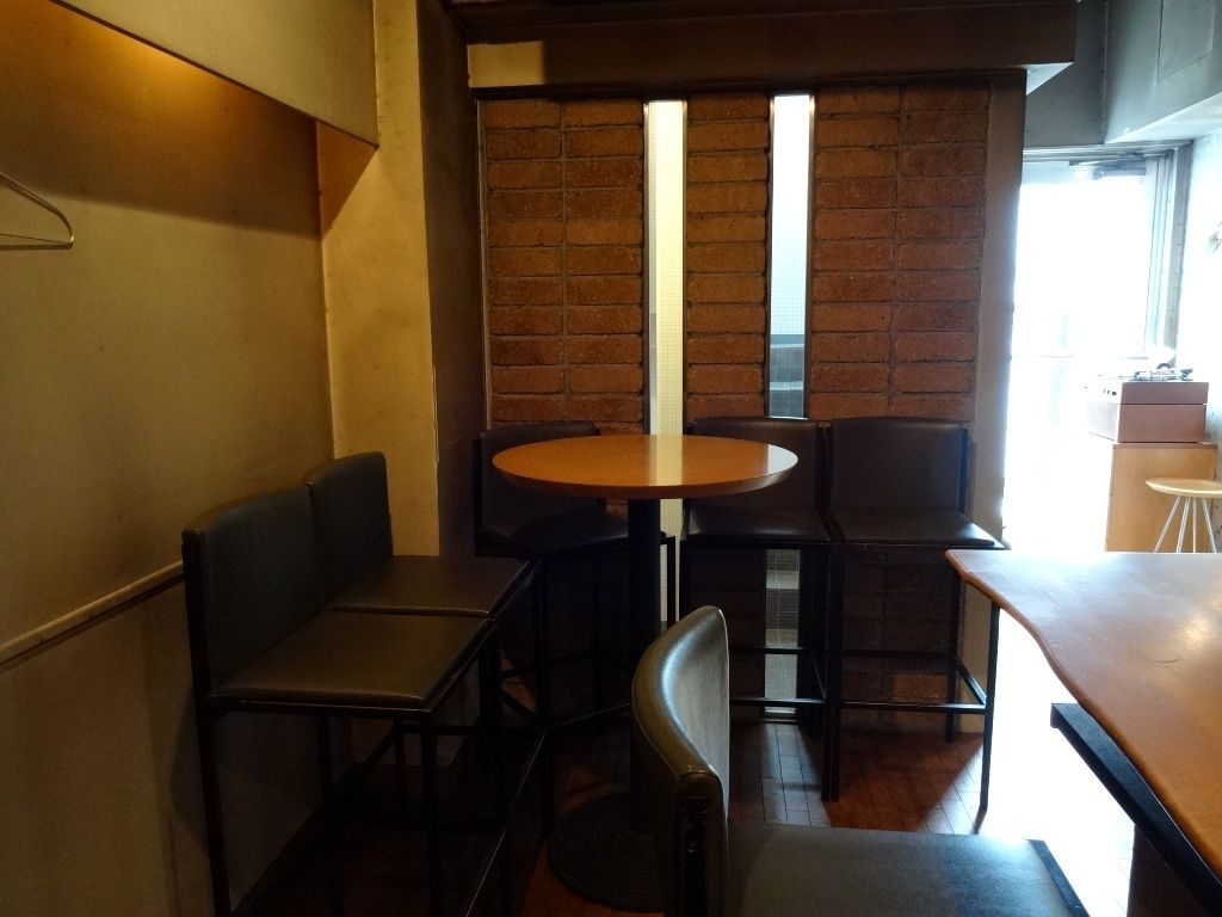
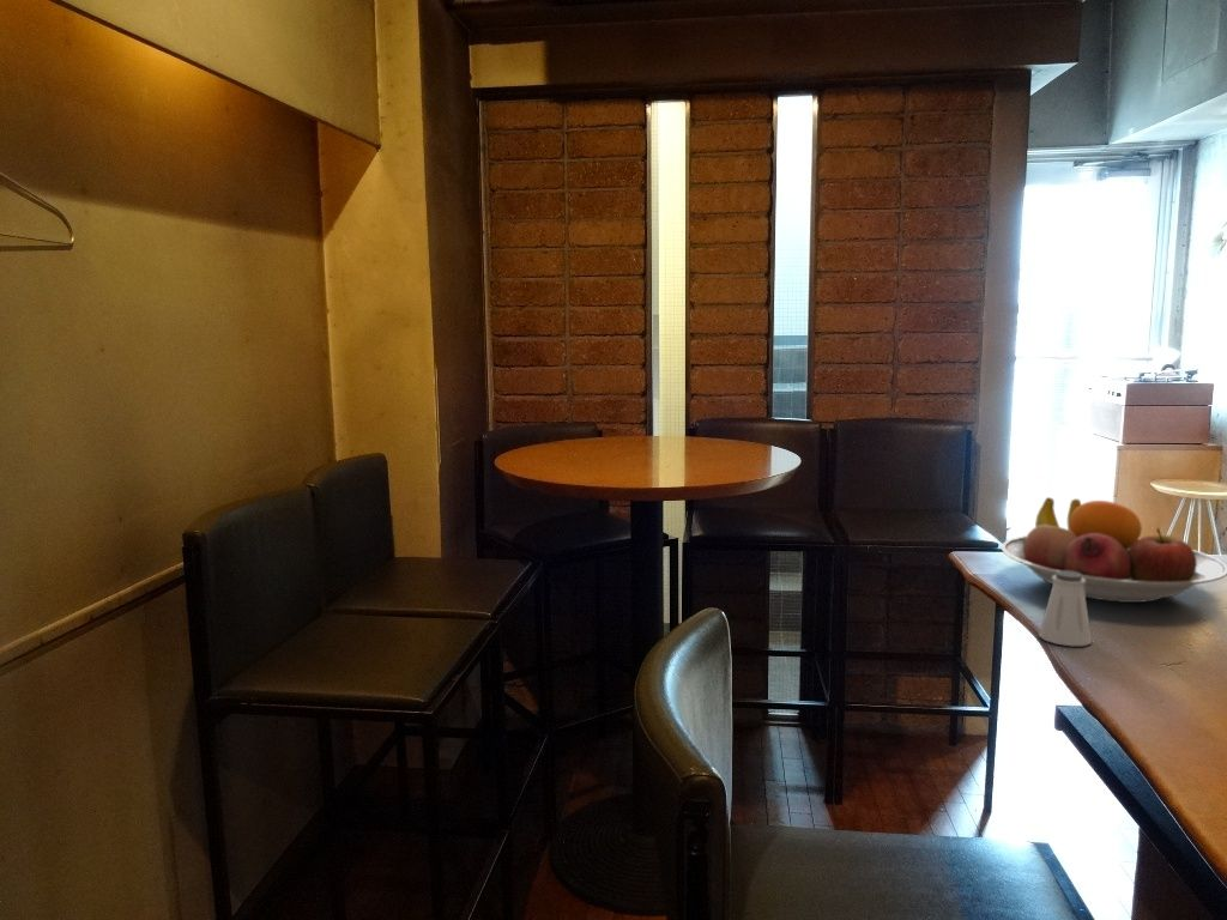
+ saltshaker (1066, 605)
+ fruit bowl (1110, 547)
